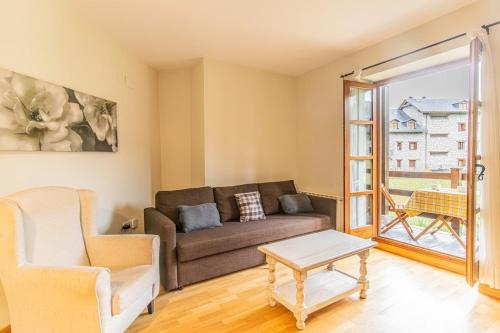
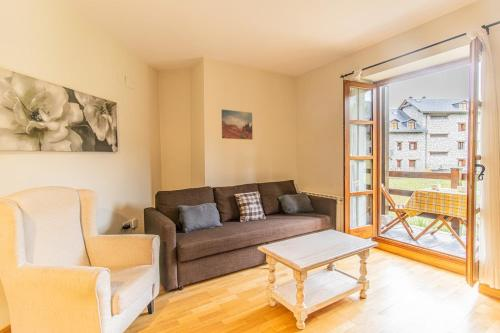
+ wall art (237, 125)
